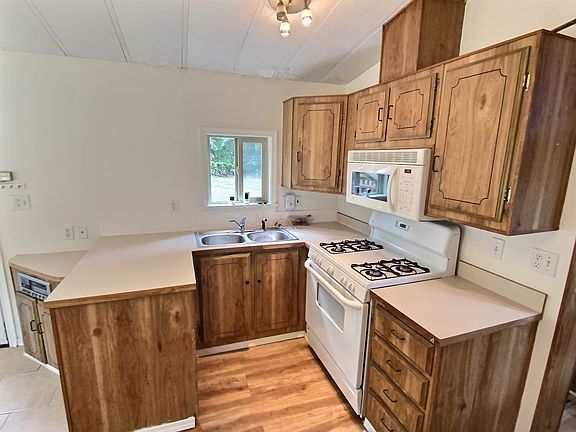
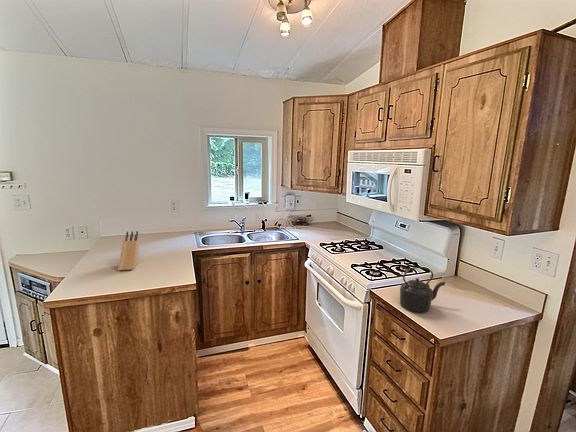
+ knife block (129, 249)
+ kettle (423, 286)
